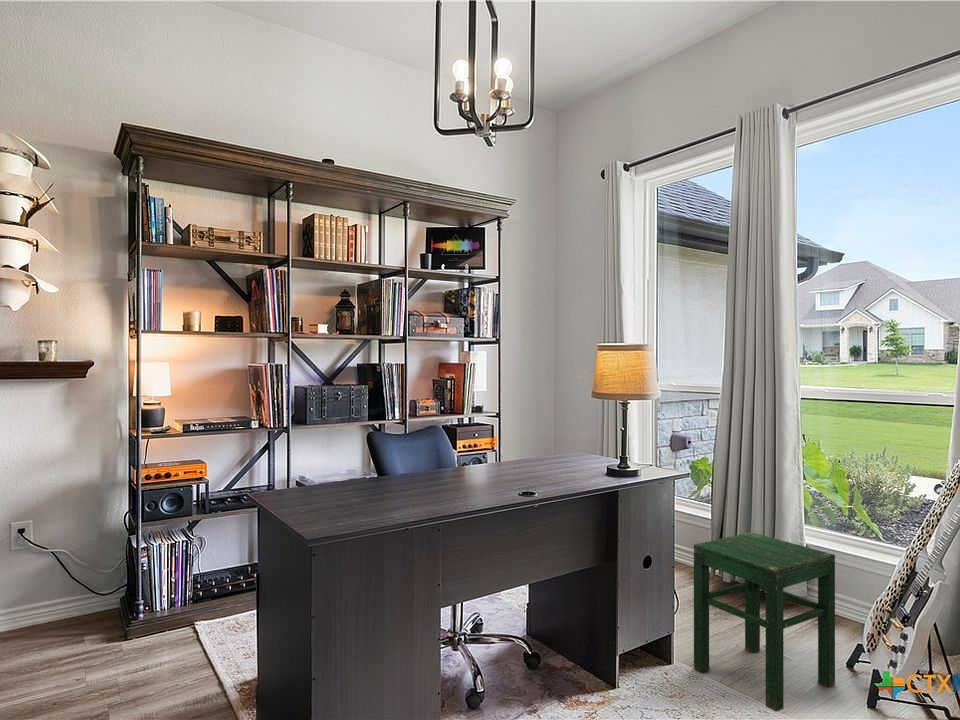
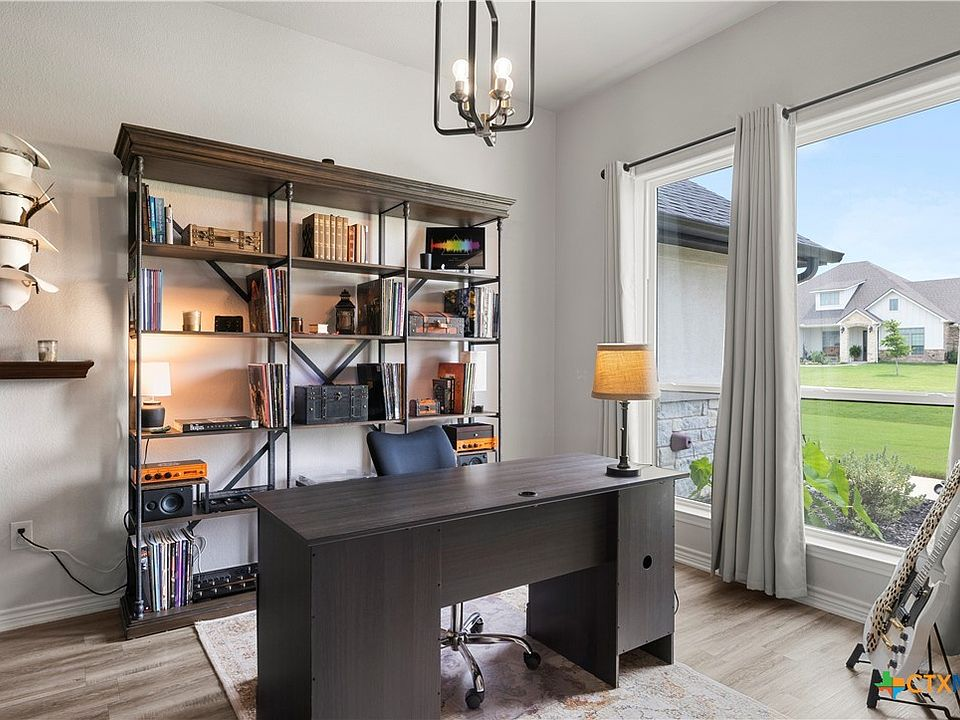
- stool (759, 612)
